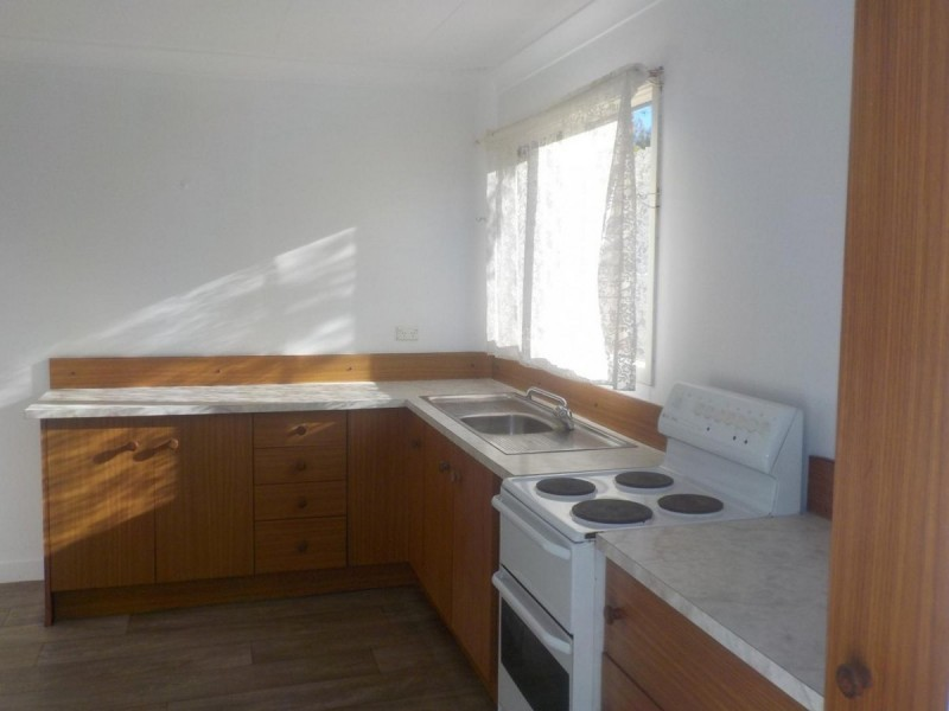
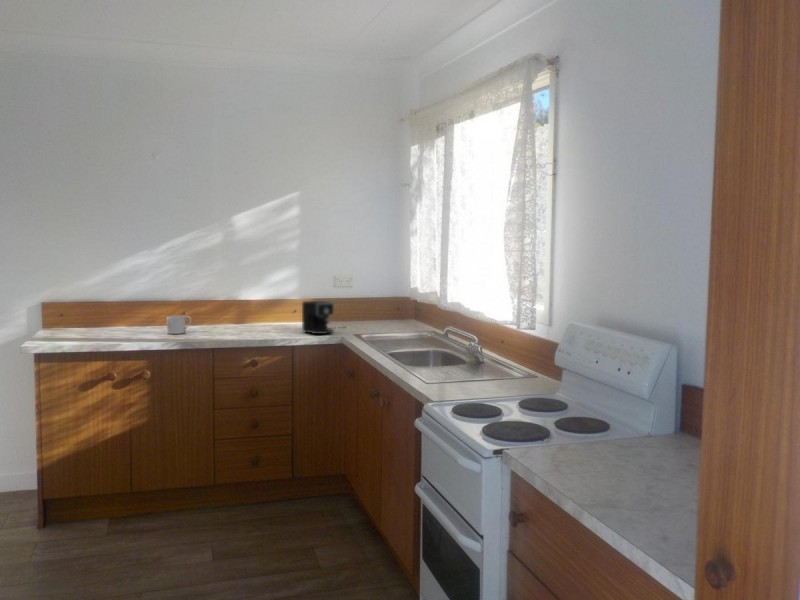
+ coffee maker (331, 314)
+ mug (179, 324)
